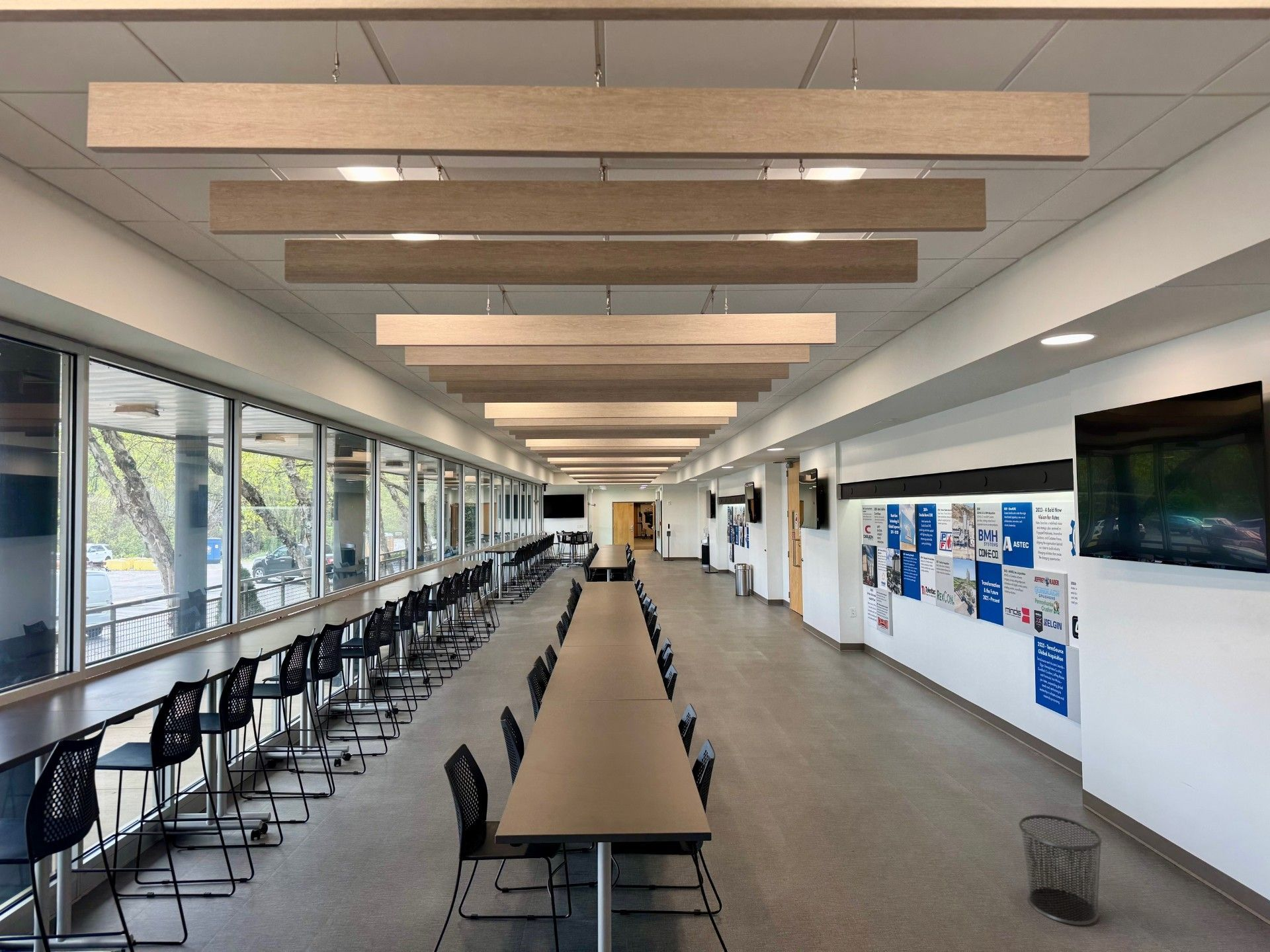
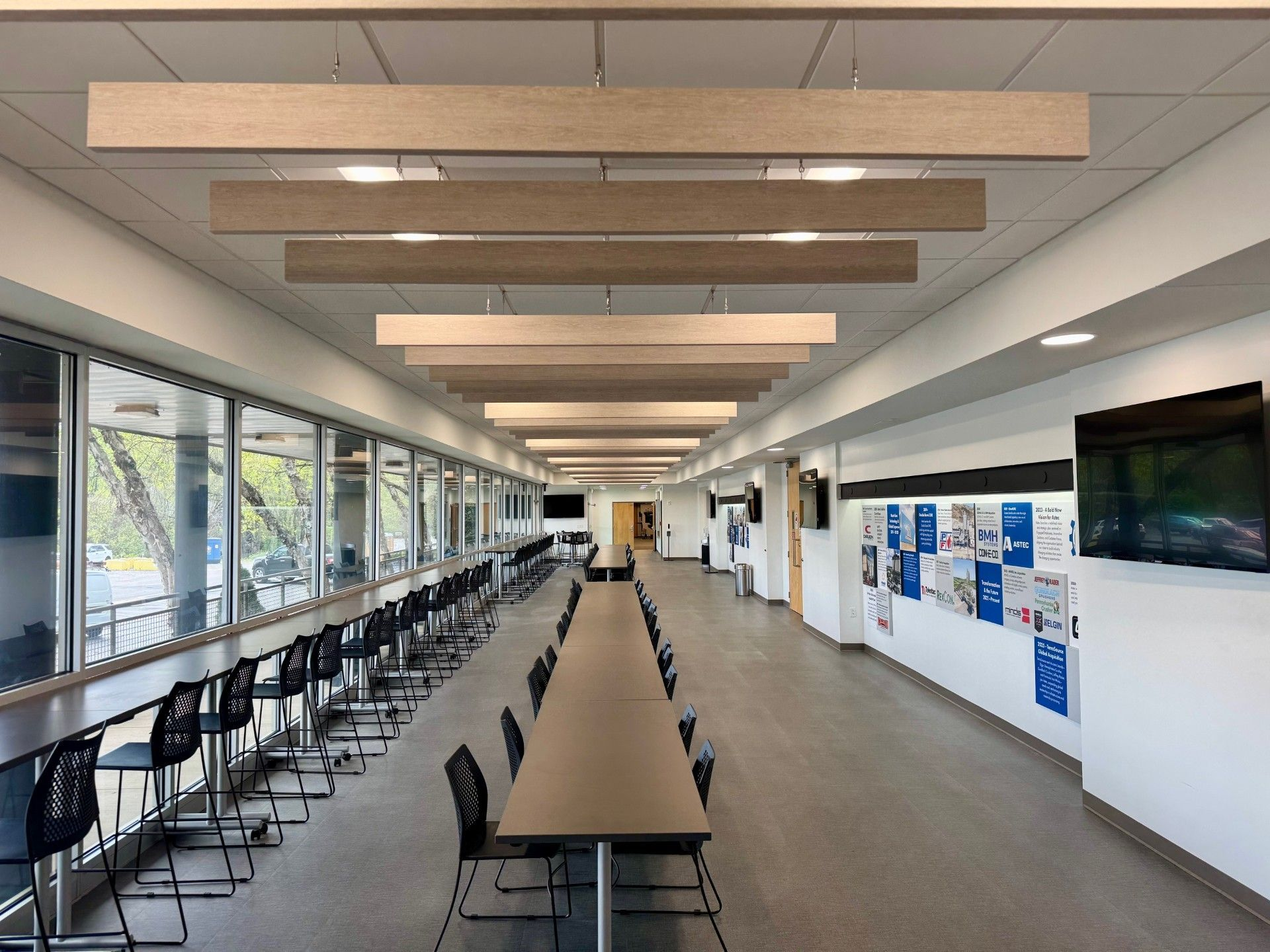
- waste bin (1060, 869)
